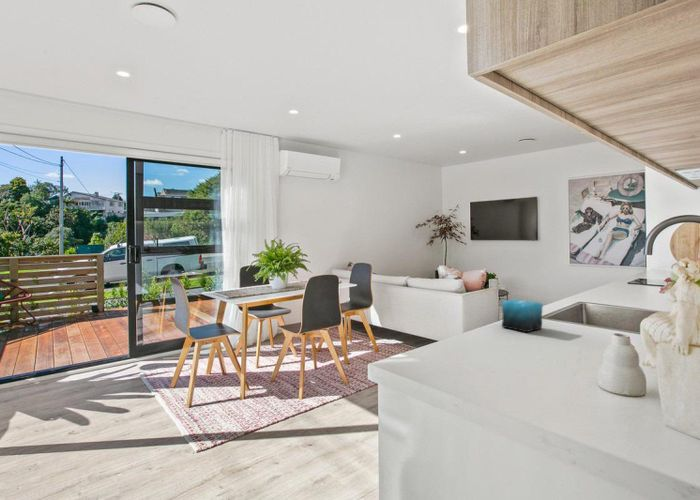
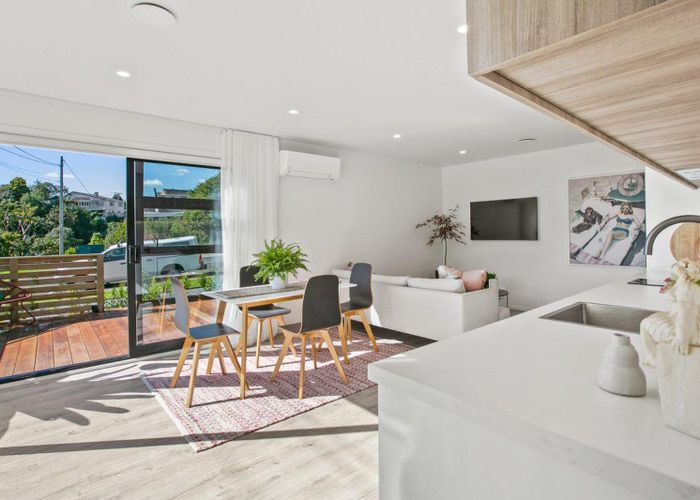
- candle (521, 309)
